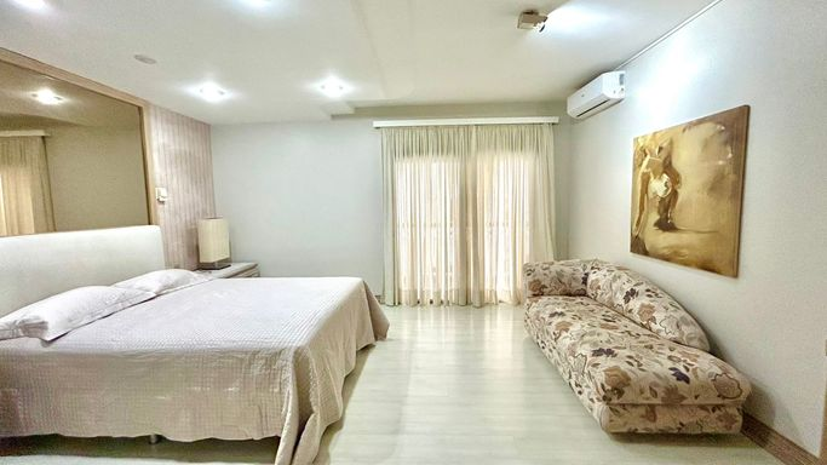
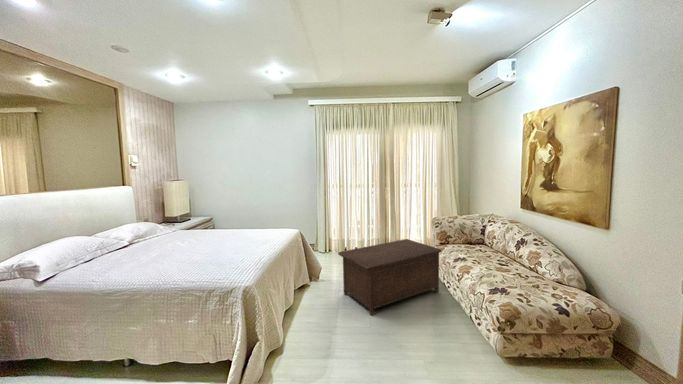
+ cabinet (390, 271)
